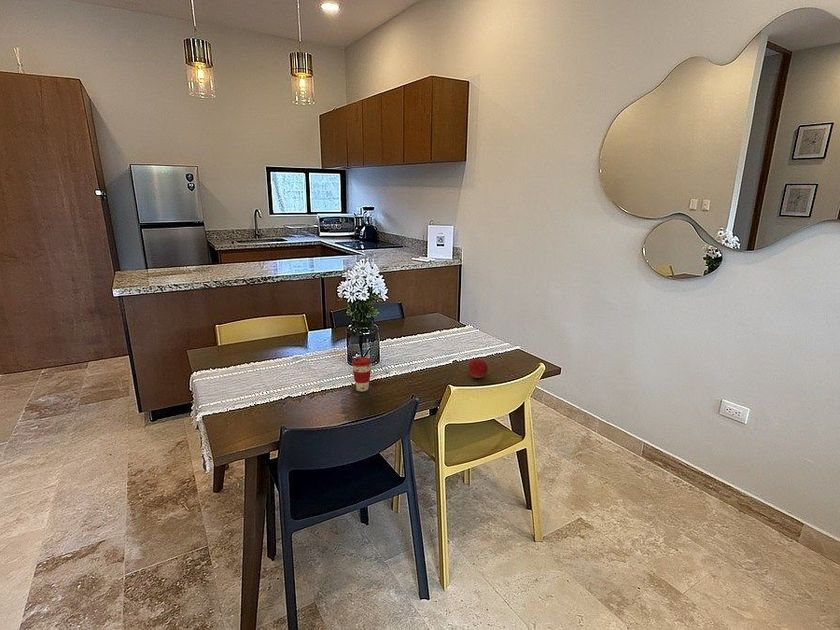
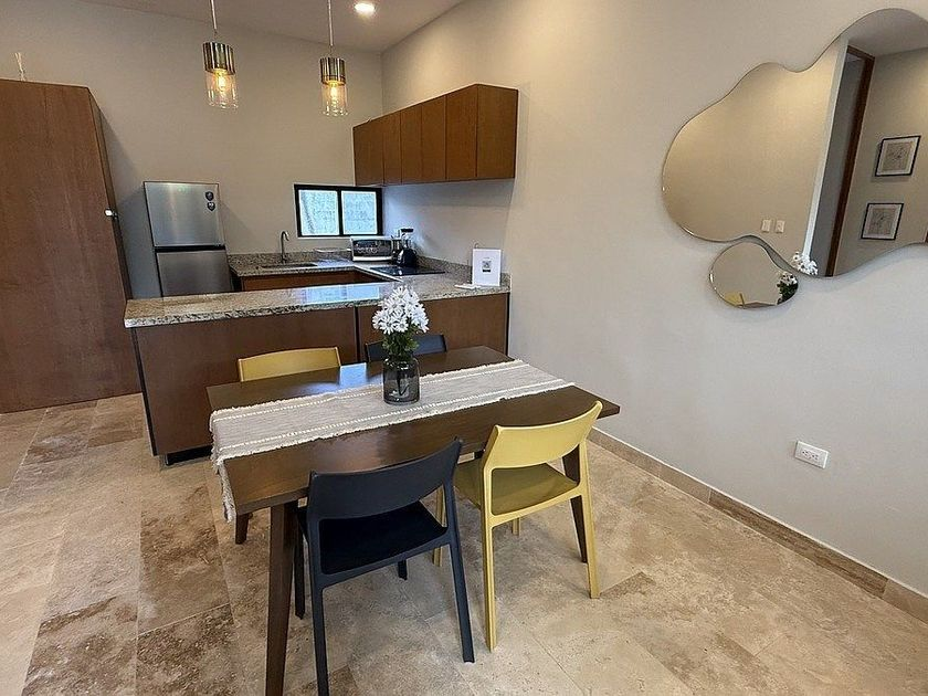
- coffee cup (362, 374)
- apple (477, 367)
